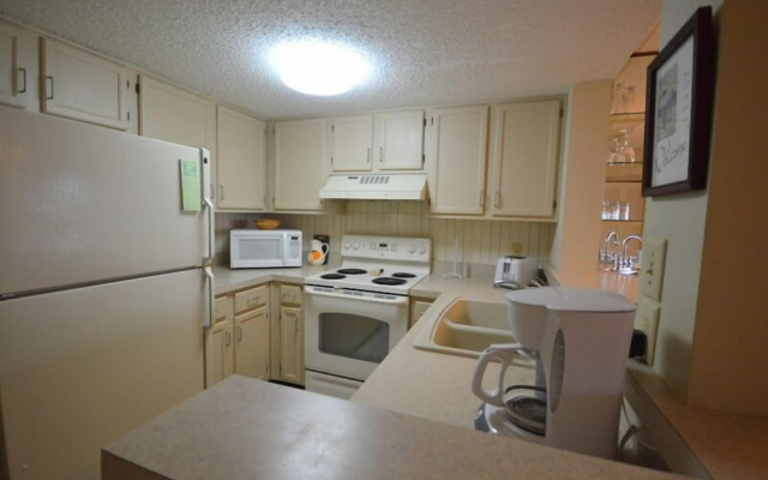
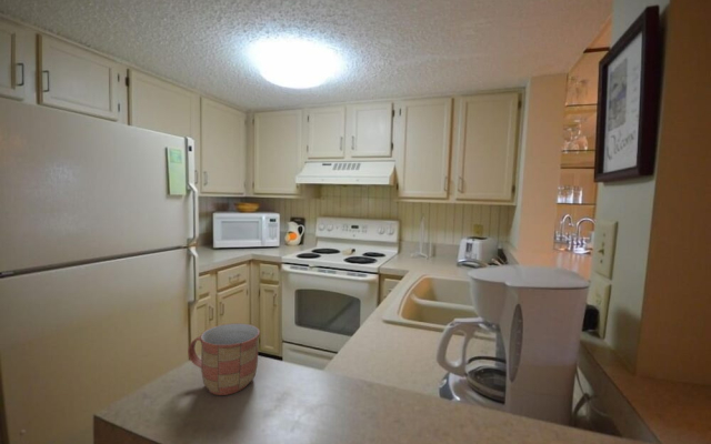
+ mug (222, 356)
